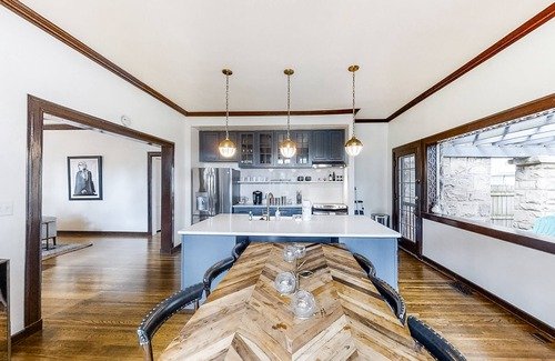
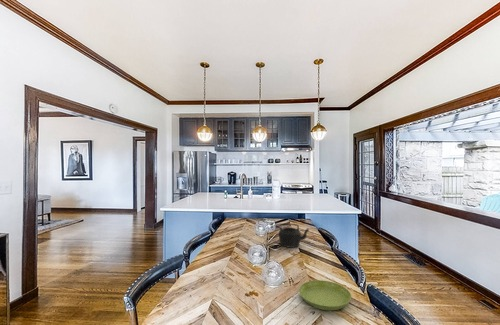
+ saucer (324, 295)
+ teapot (291, 235)
